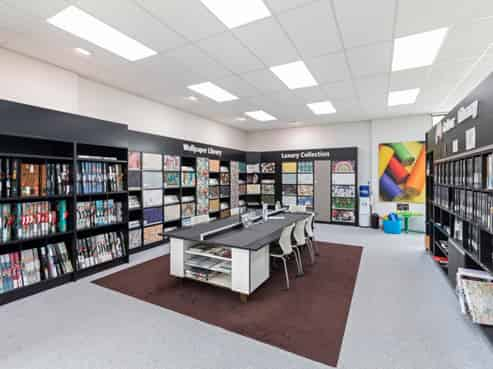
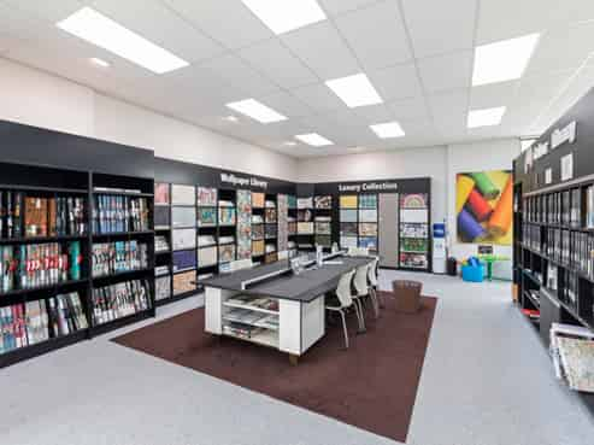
+ basket (406, 295)
